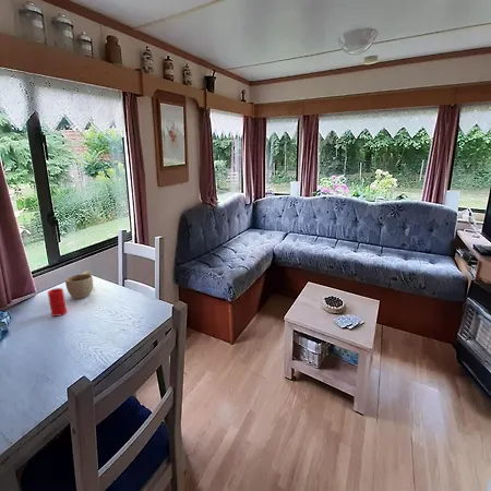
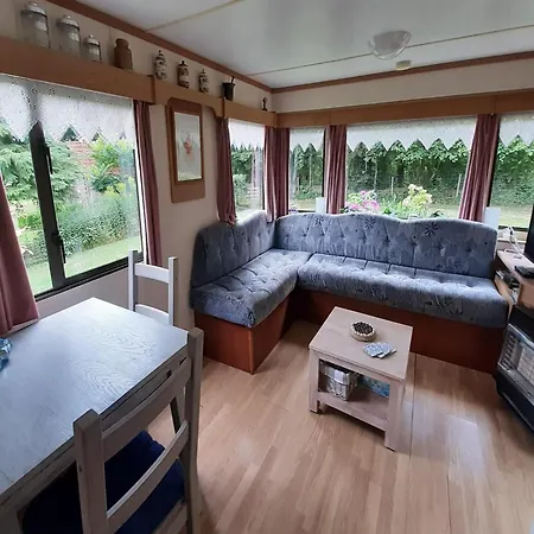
- cup (57, 301)
- cup (83, 284)
